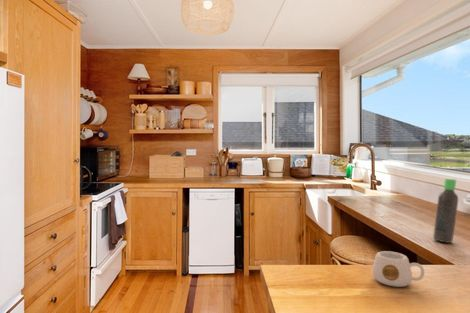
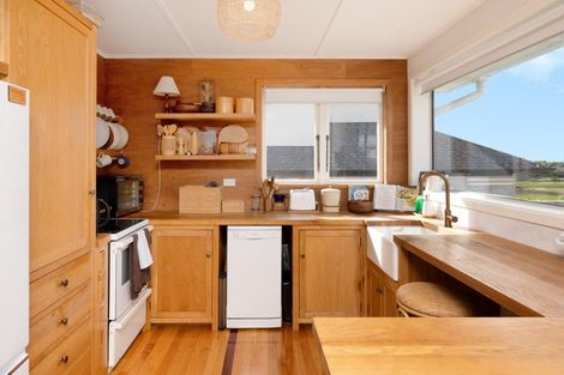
- mug (397, 269)
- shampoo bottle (445, 210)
